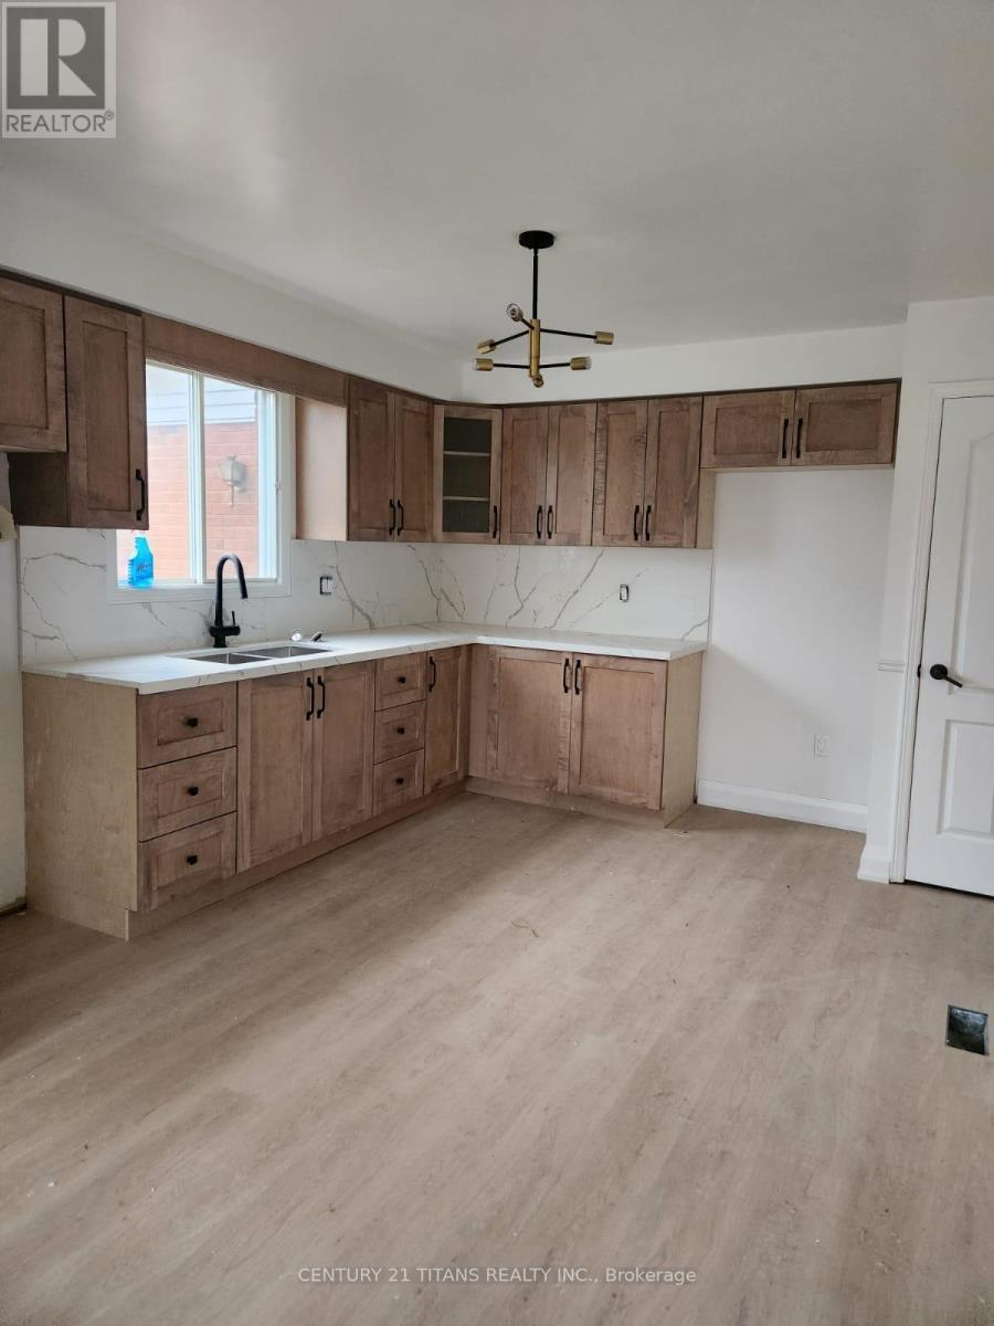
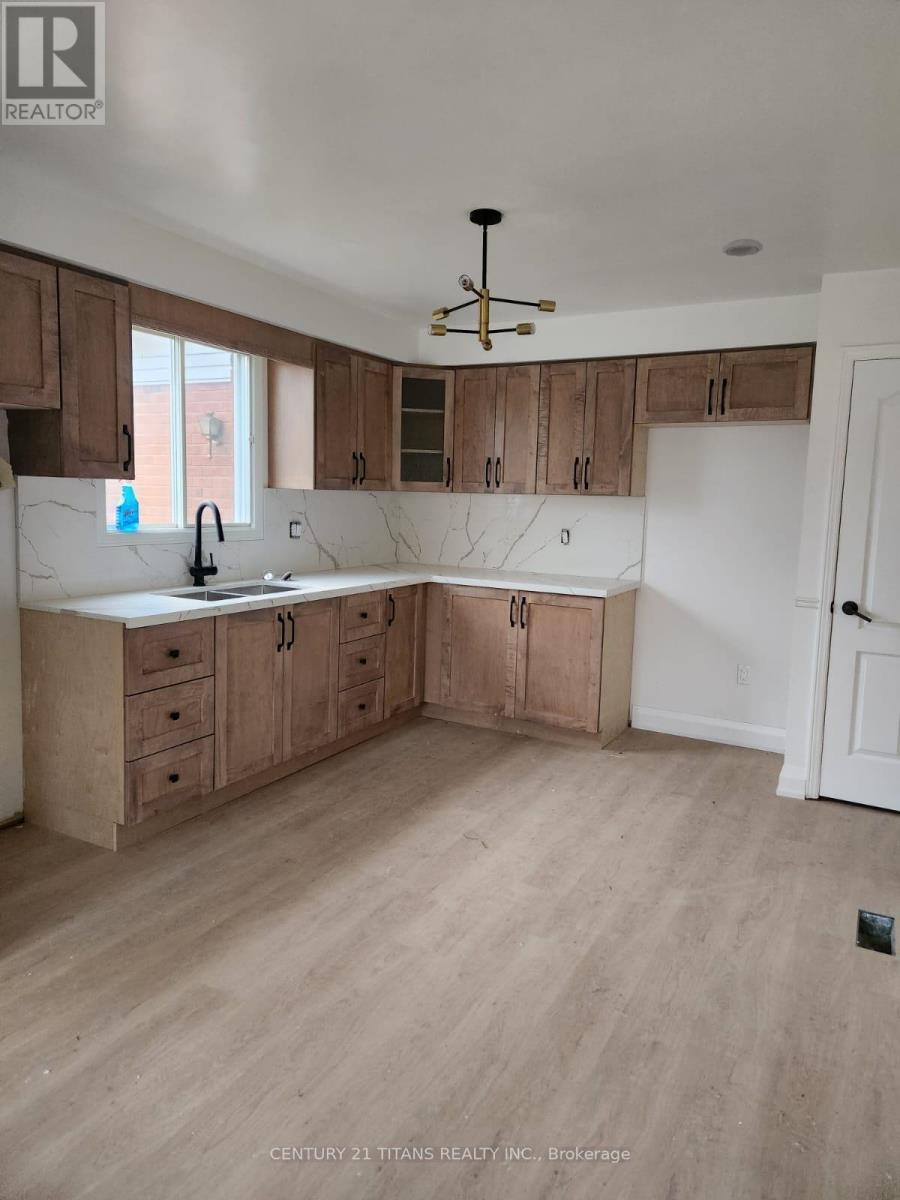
+ smoke detector (742, 245)
